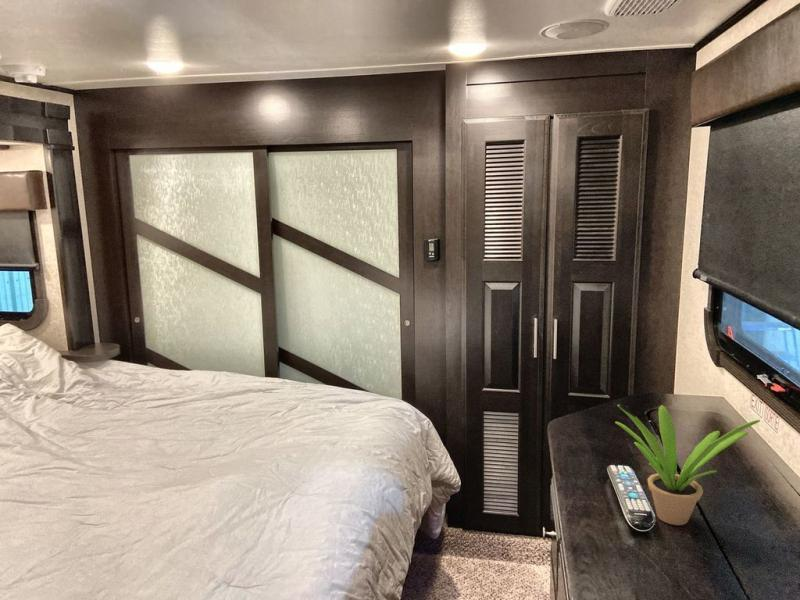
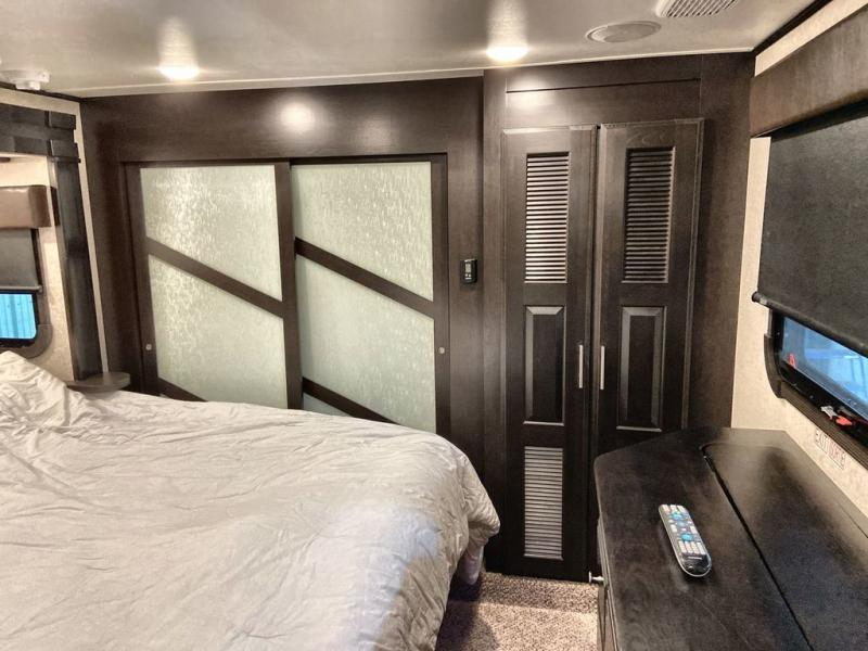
- potted plant (673, 457)
